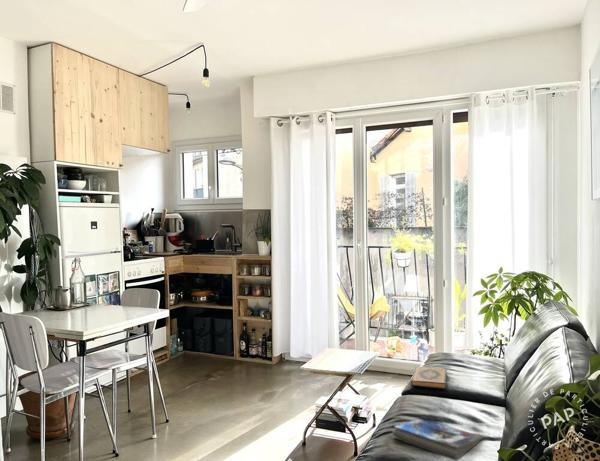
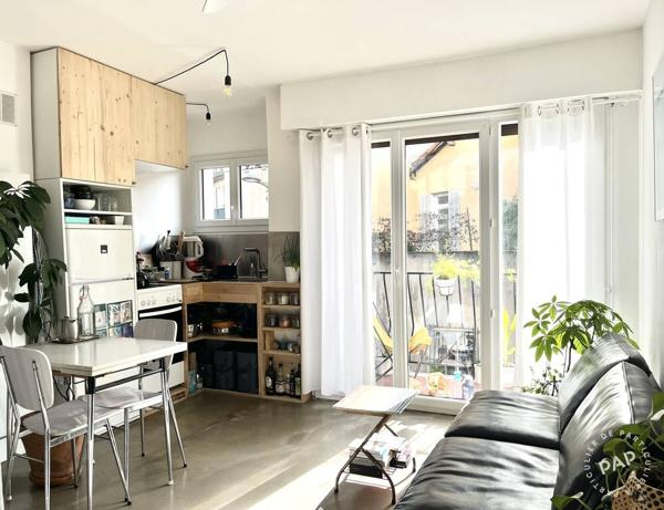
- magazine (437, 432)
- hardback book (429, 376)
